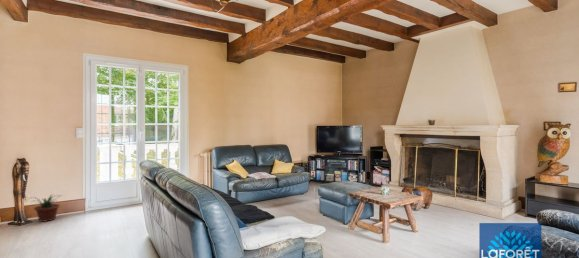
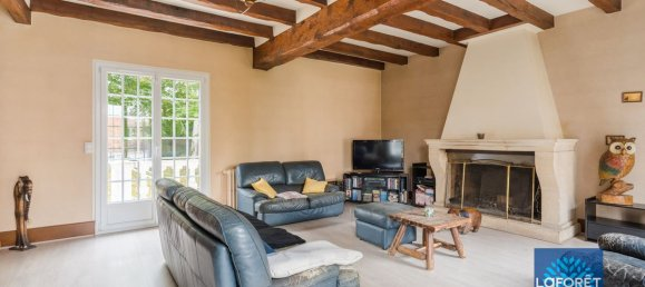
- potted plant (46, 207)
